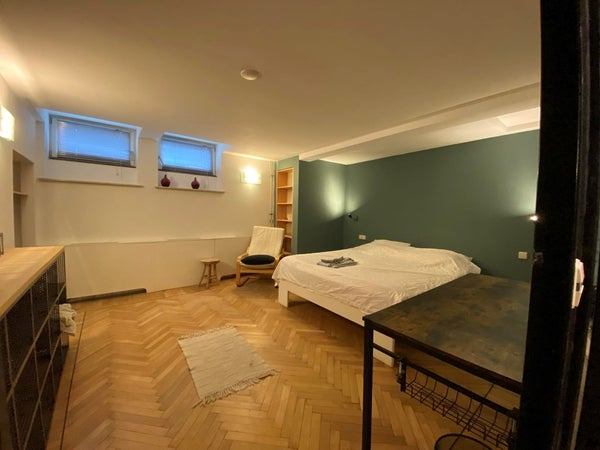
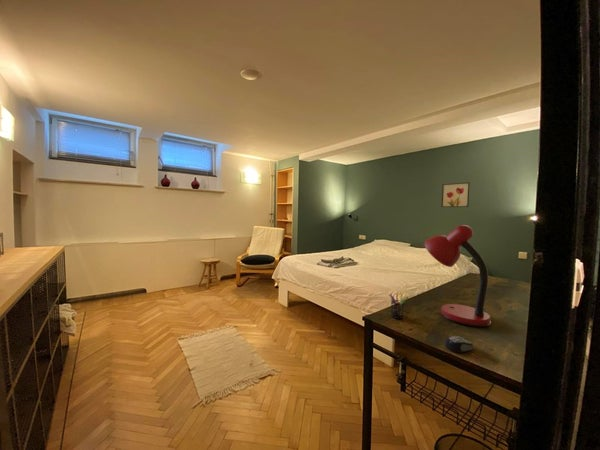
+ wall art (455, 195)
+ pen holder (399, 304)
+ desk lamp (453, 265)
+ computer mouse (458, 342)
